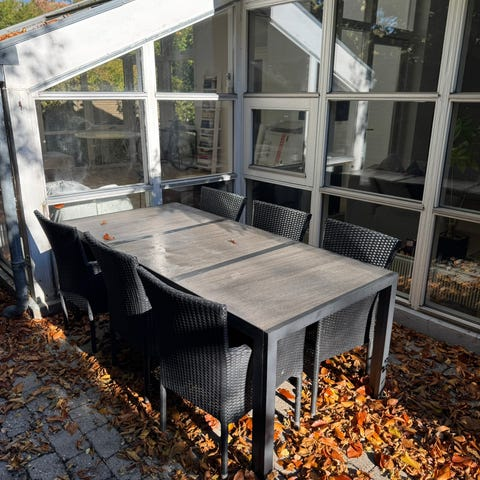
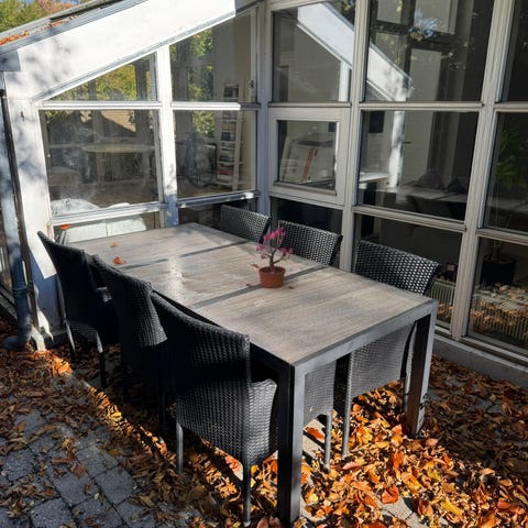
+ potted plant (268, 256)
